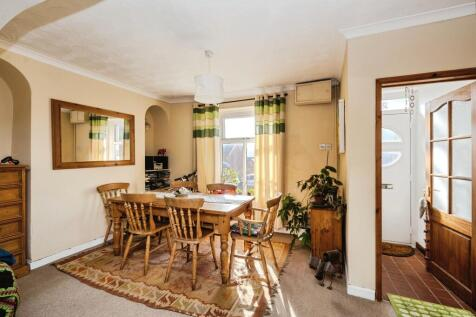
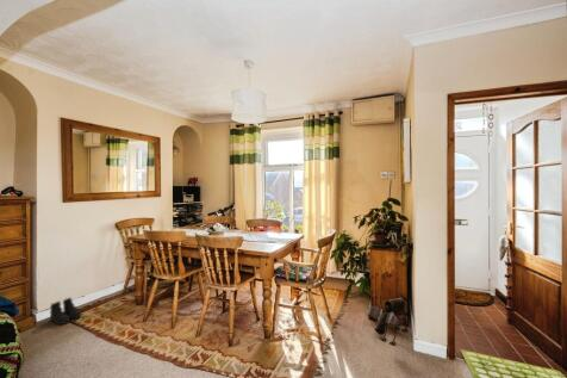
+ boots (66, 309)
